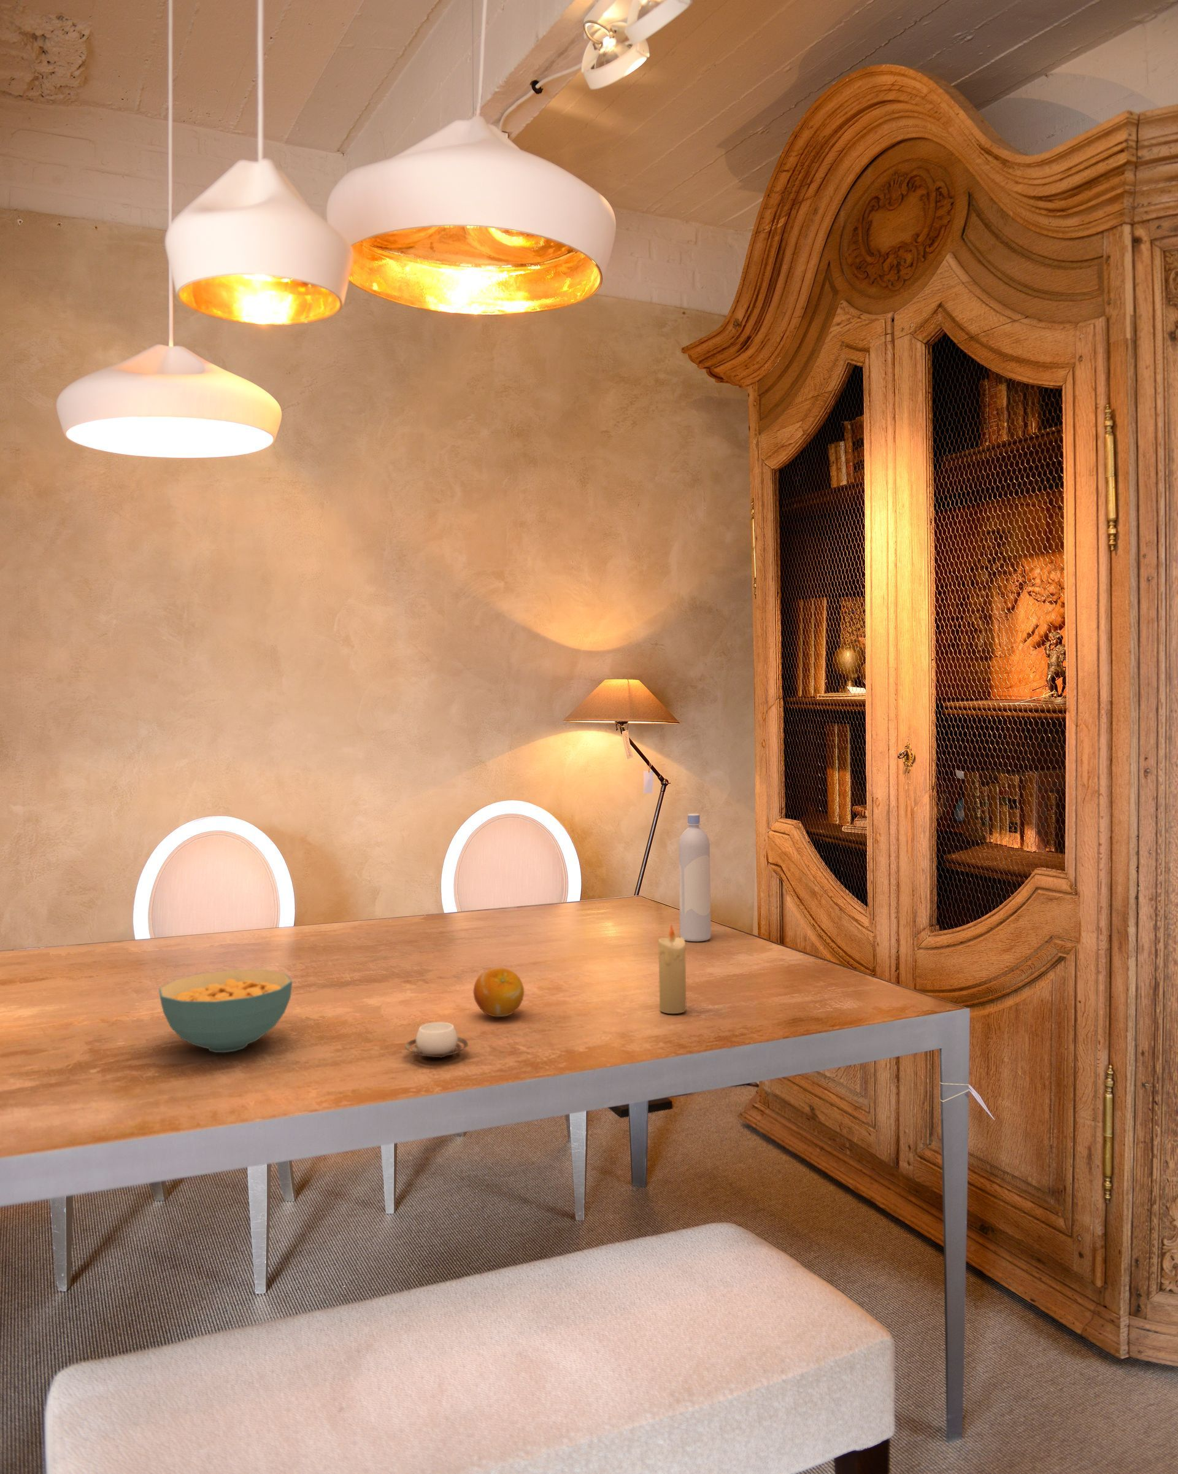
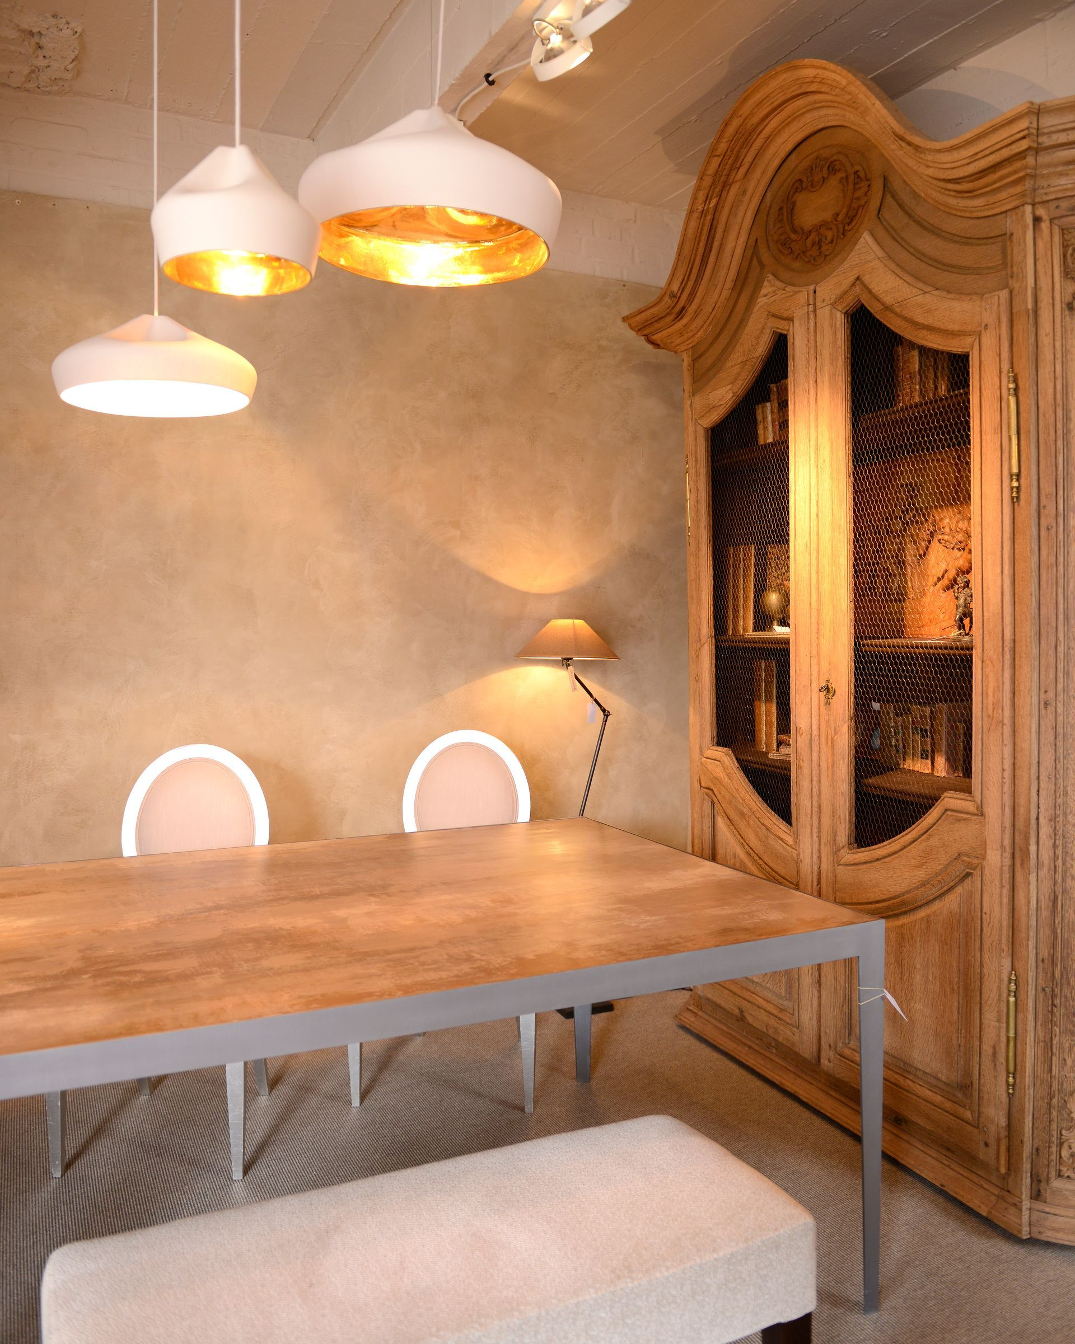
- cereal bowl (226, 1016)
- bottle (695, 876)
- candle (672, 967)
- fruit (498, 992)
- cup (436, 1041)
